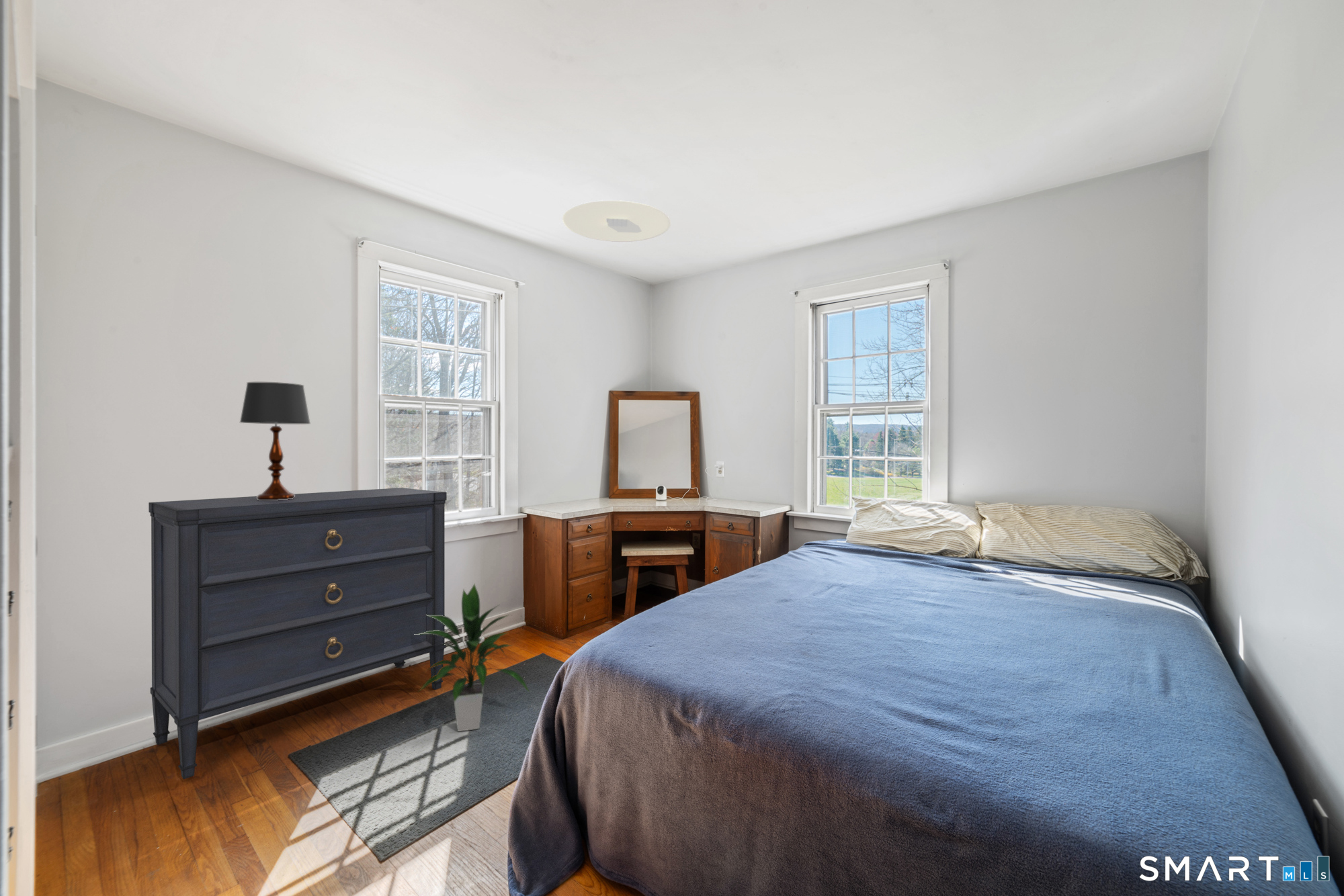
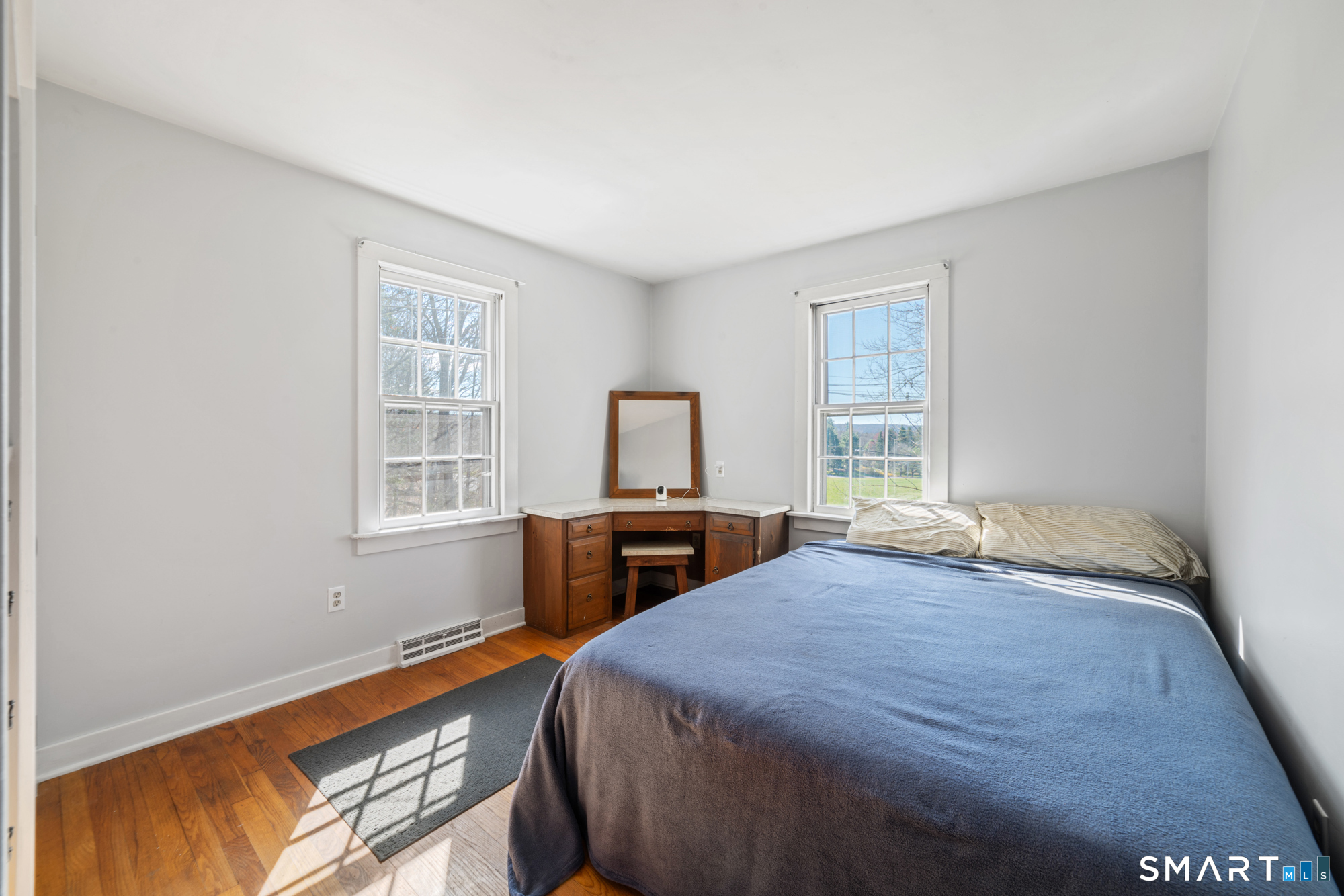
- table lamp (276, 441)
- dresser (313, 605)
- ceiling light (617, 218)
- indoor plant (472, 658)
